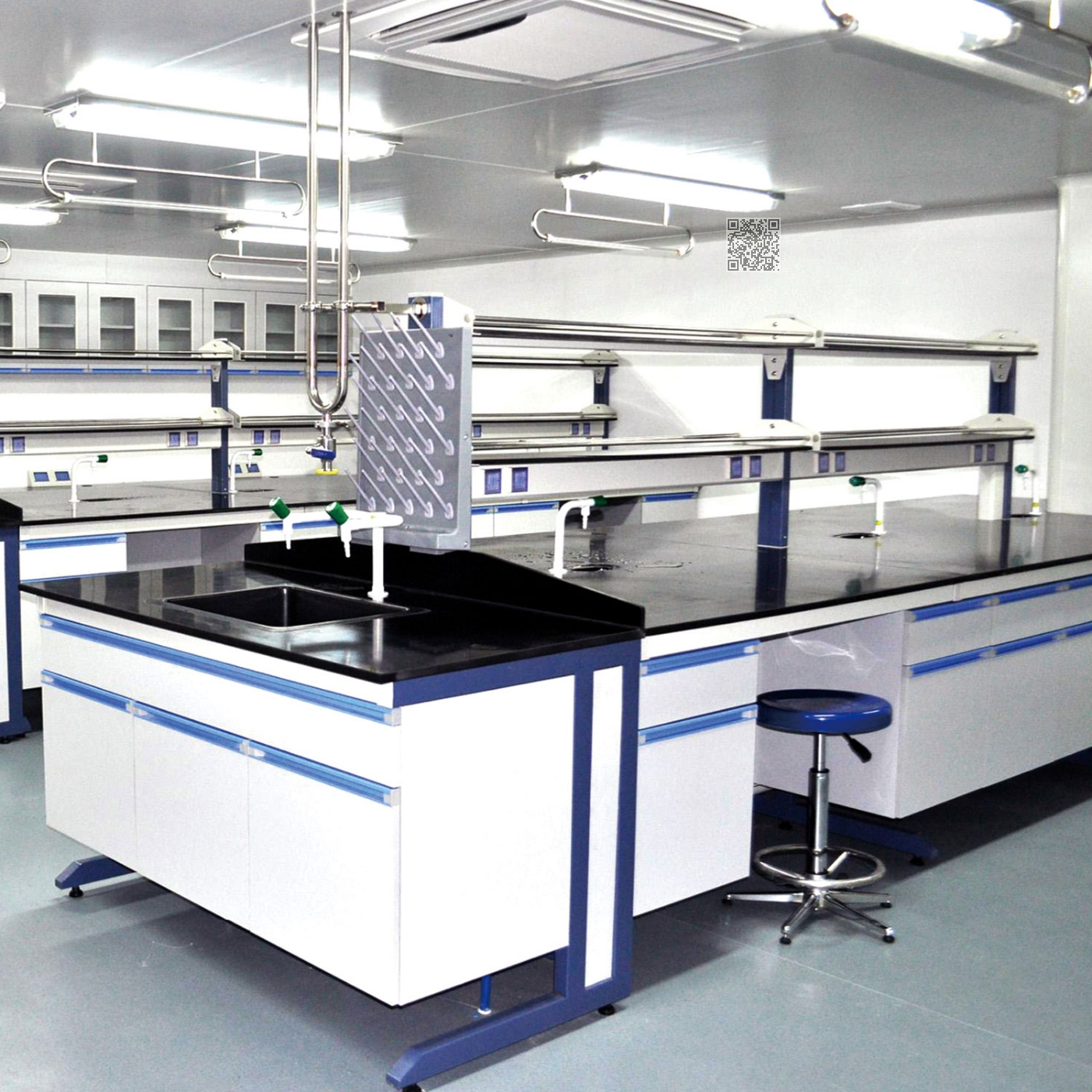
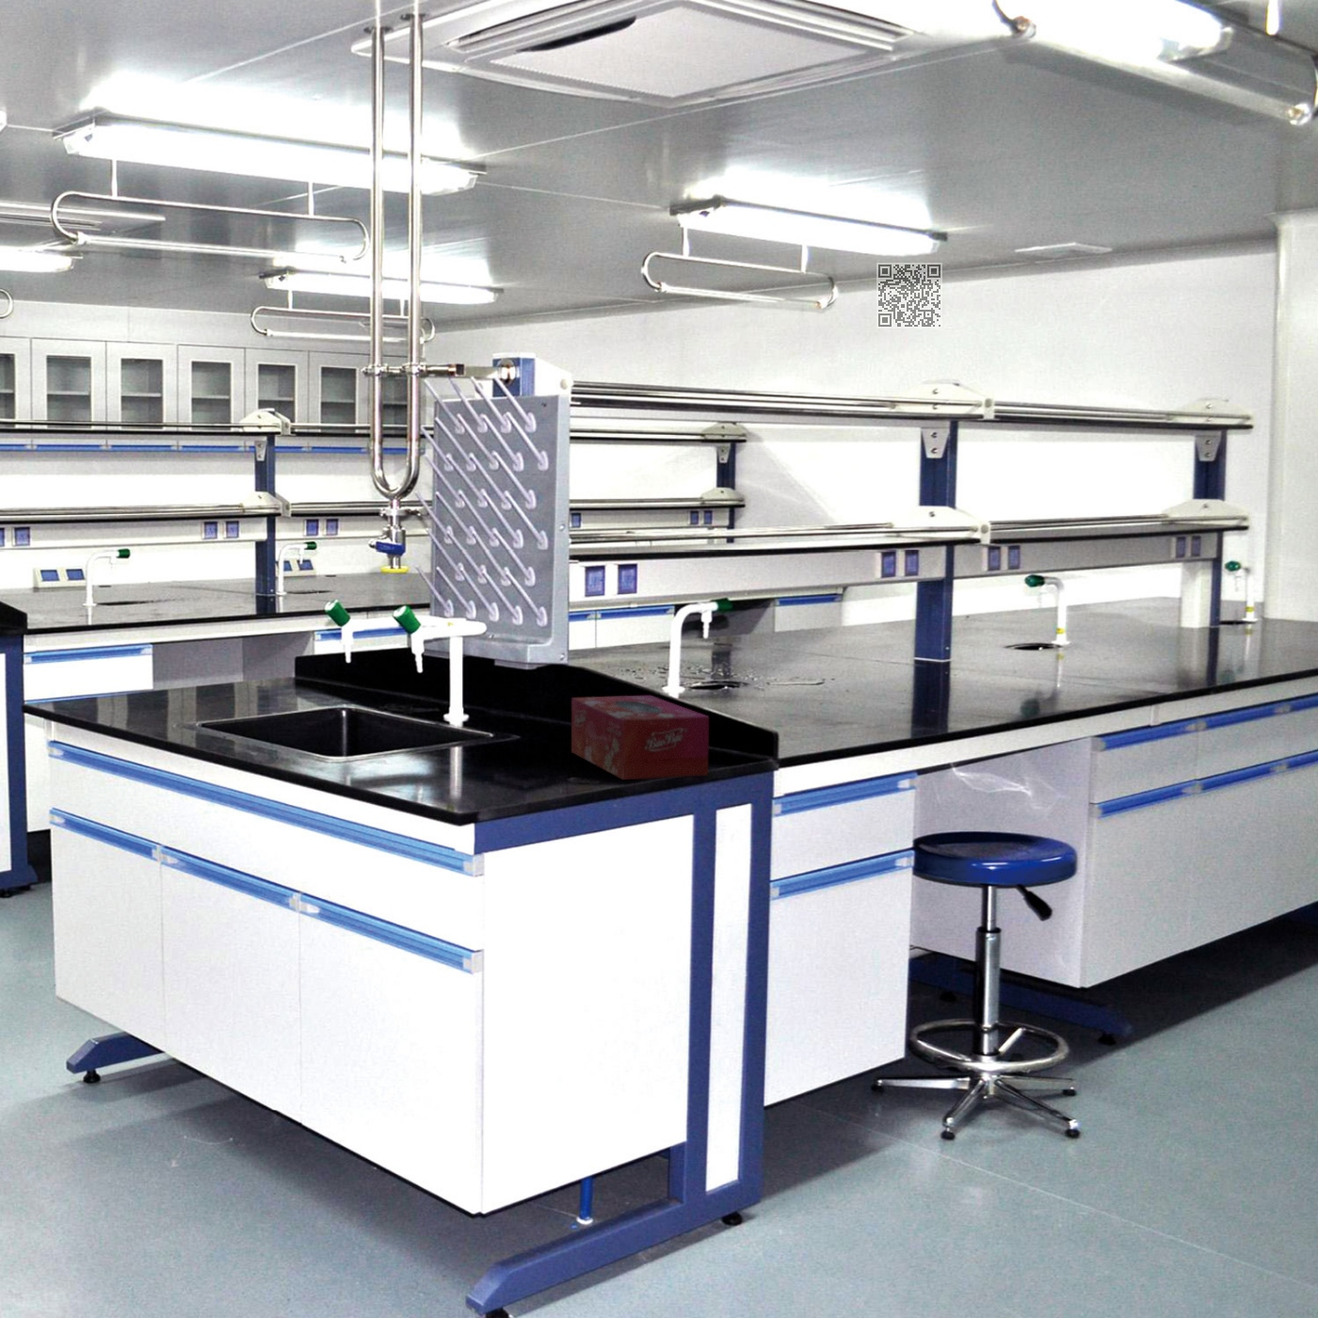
+ tissue box (636, 734)
